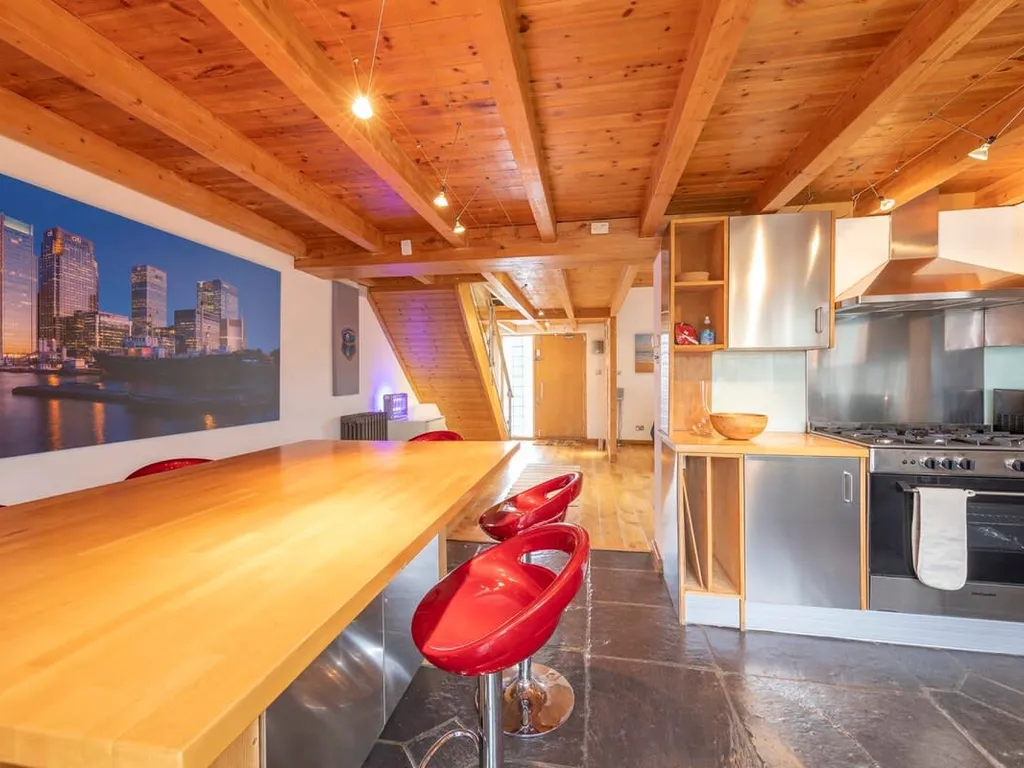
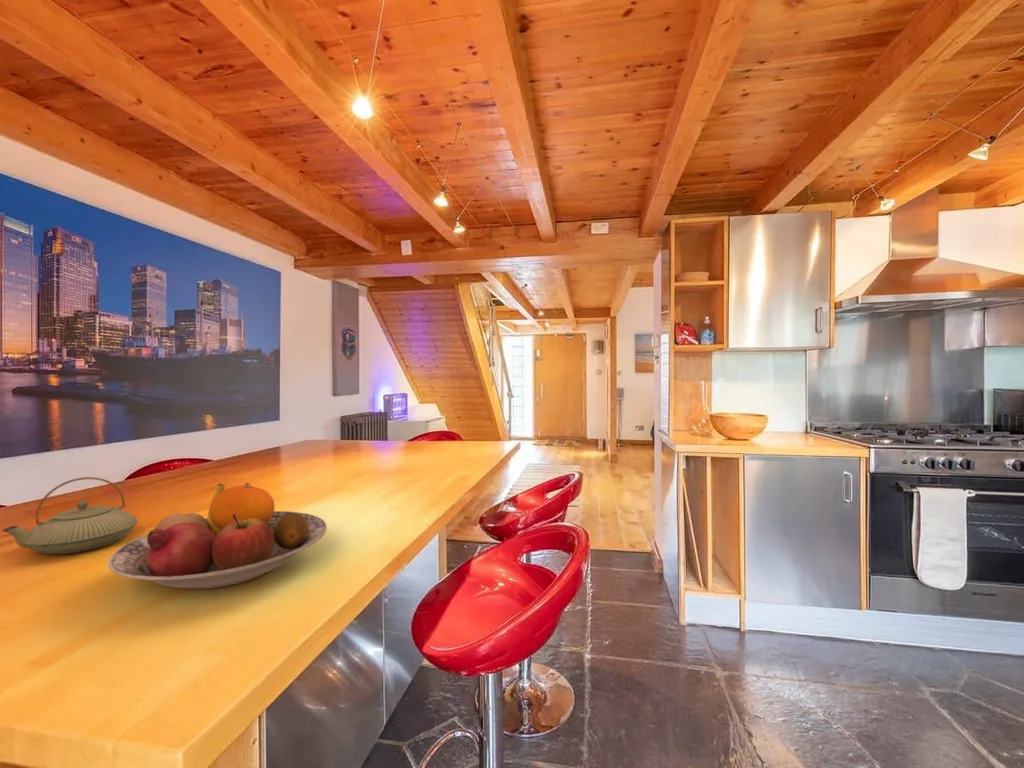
+ teapot (75, 512)
+ fruit bowl (229, 530)
